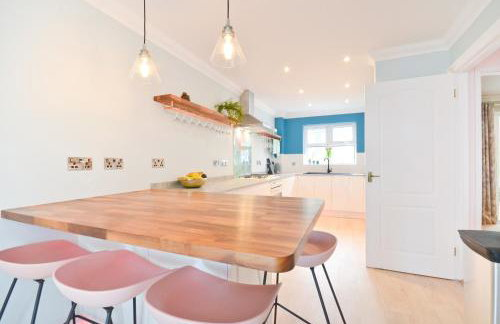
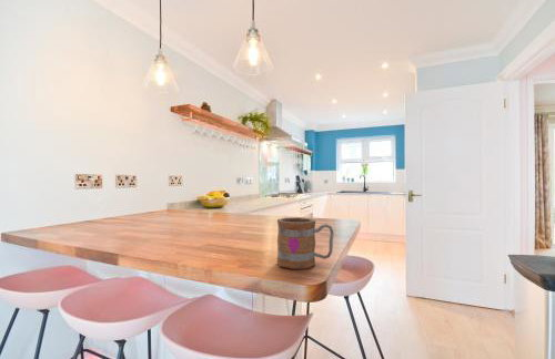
+ mug (304, 242)
